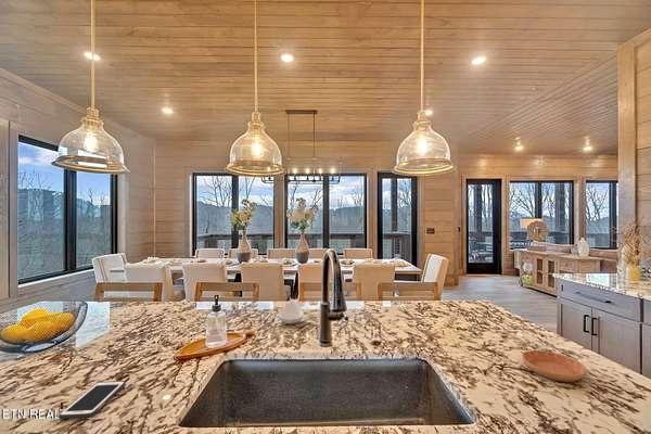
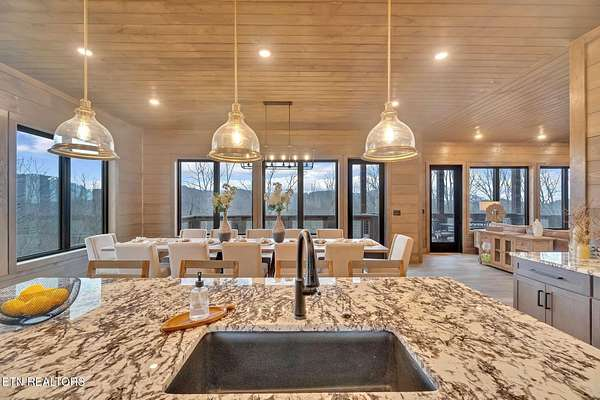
- cell phone (94, 397)
- saucer (552, 366)
- spoon rest (292, 309)
